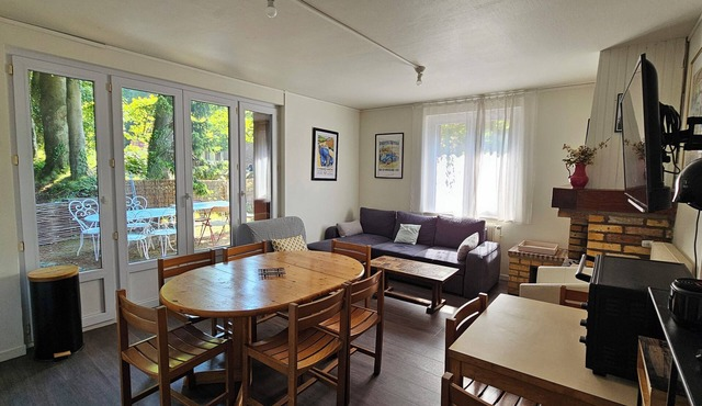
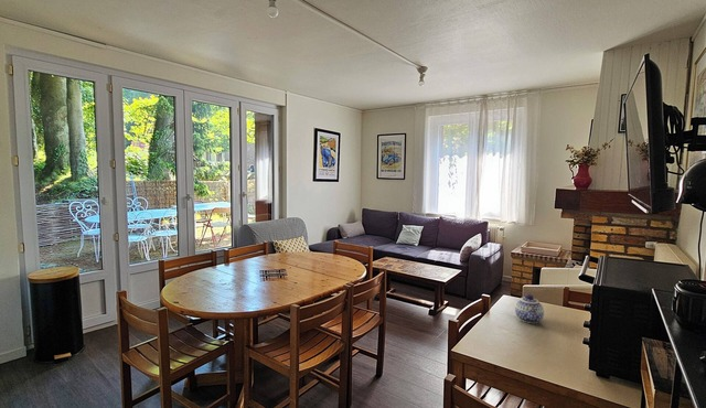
+ teapot (530, 308)
